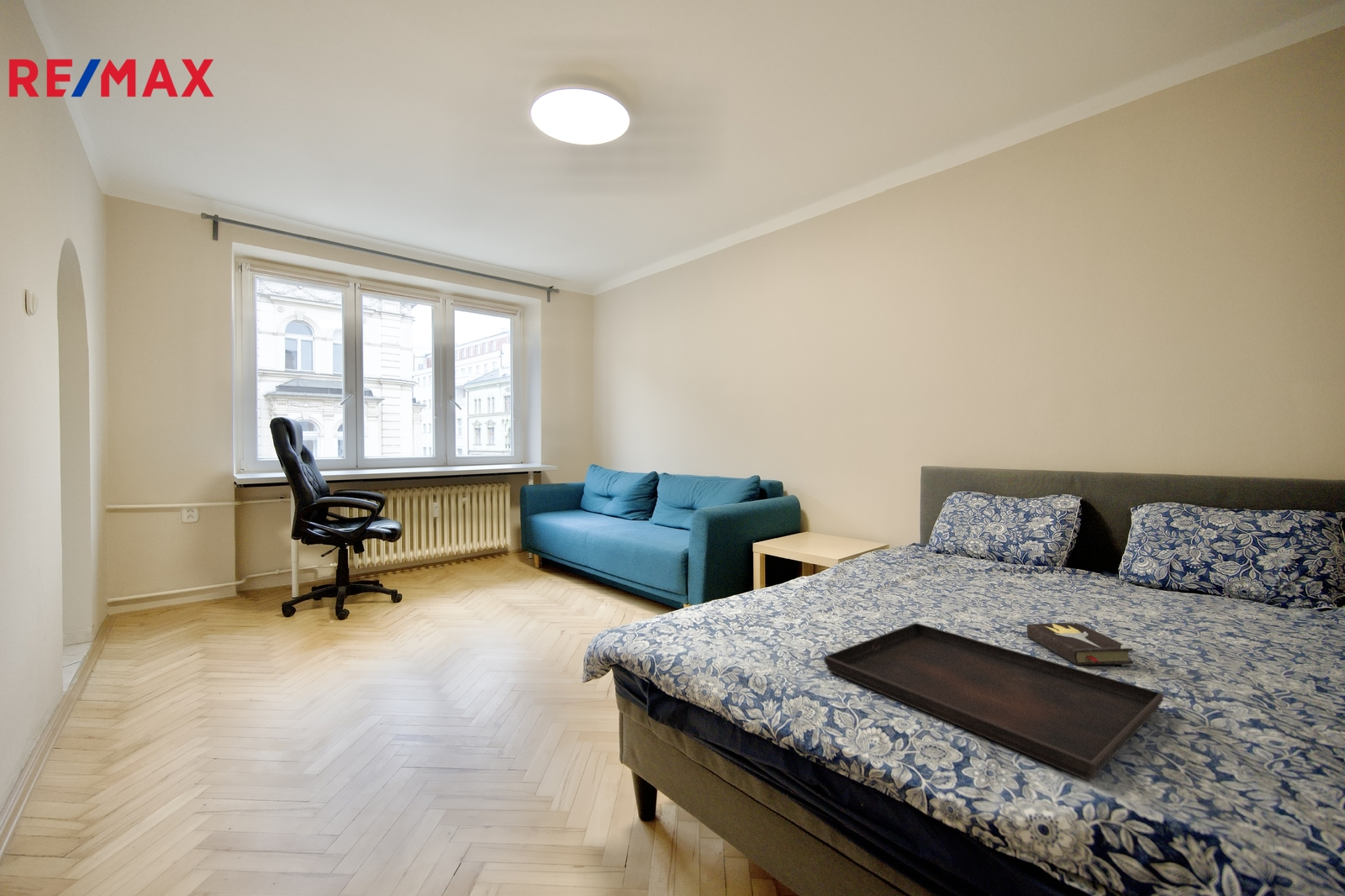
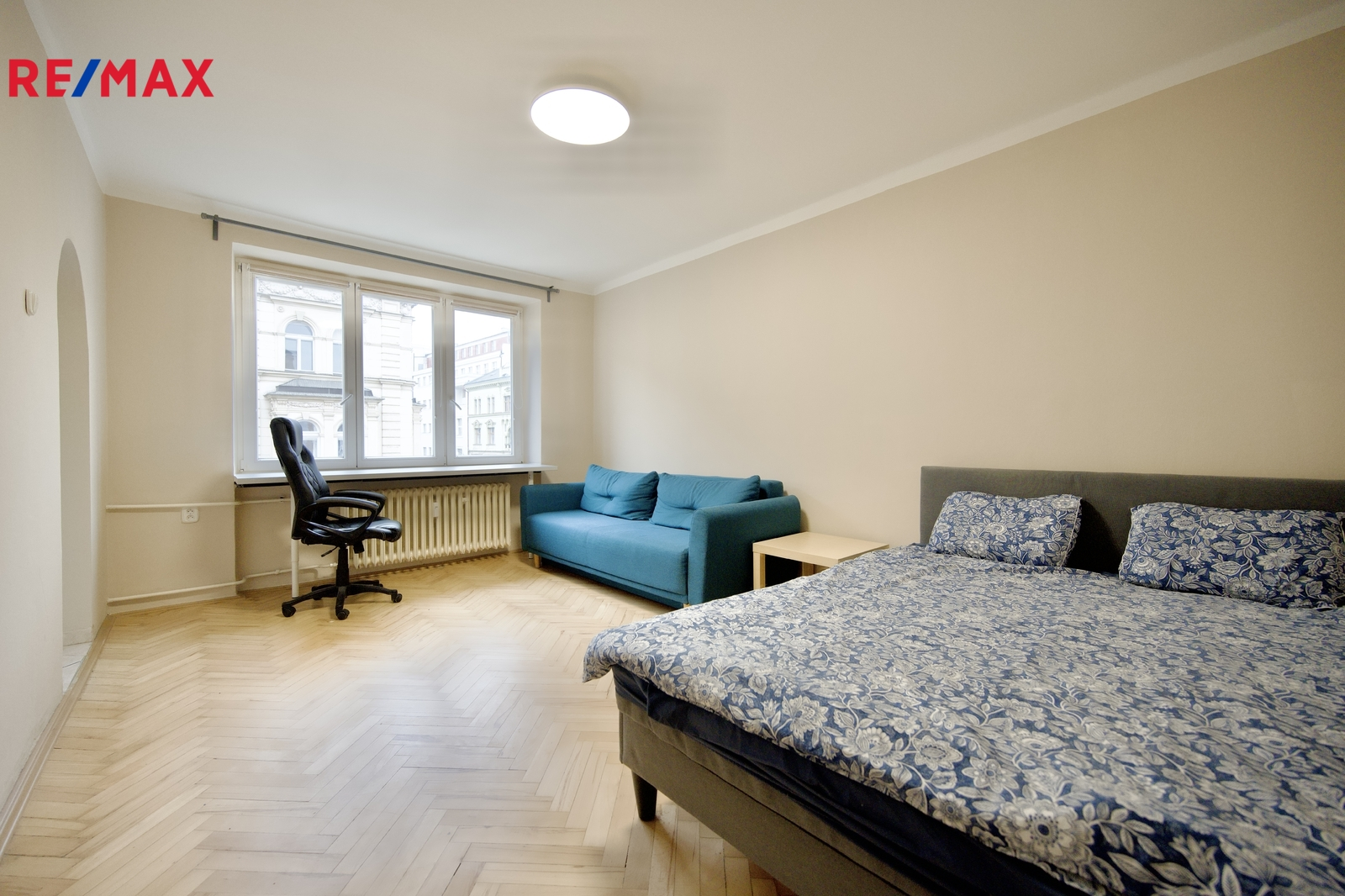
- hardback book (1076, 641)
- serving tray (979, 681)
